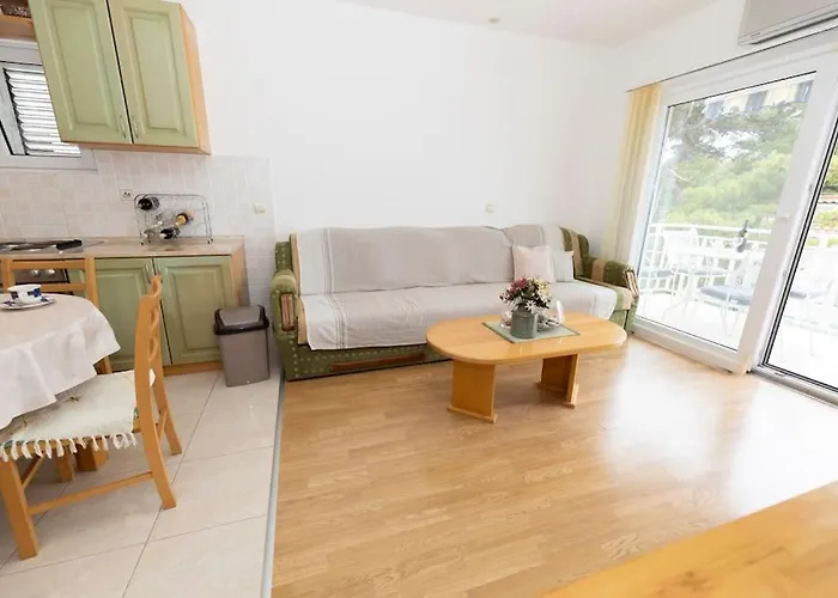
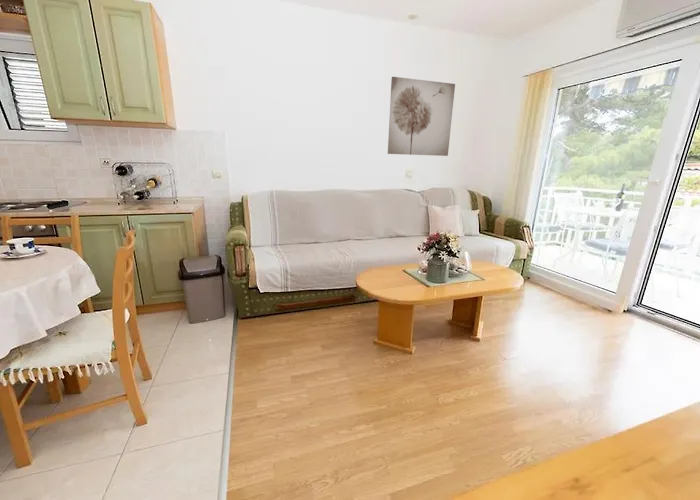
+ wall art (421, 118)
